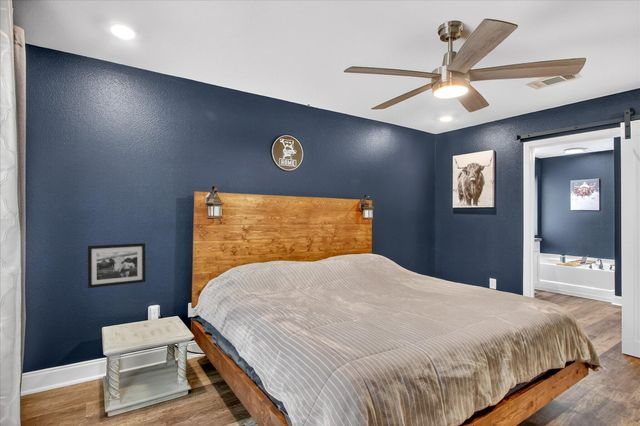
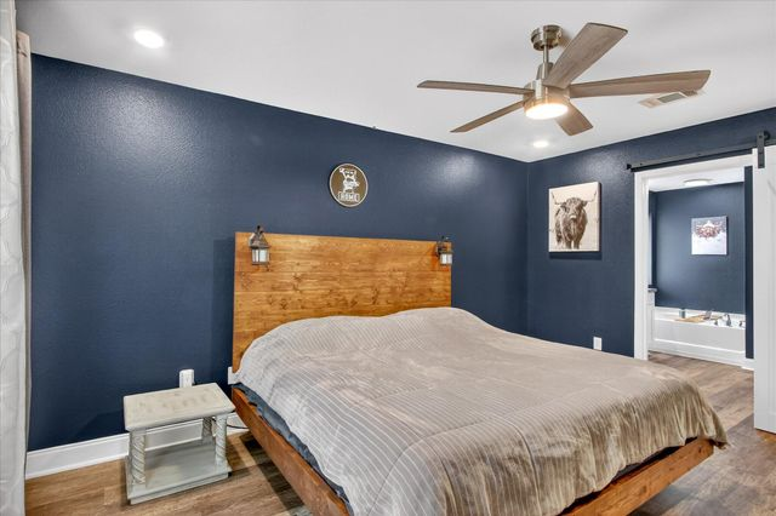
- picture frame (117, 264)
